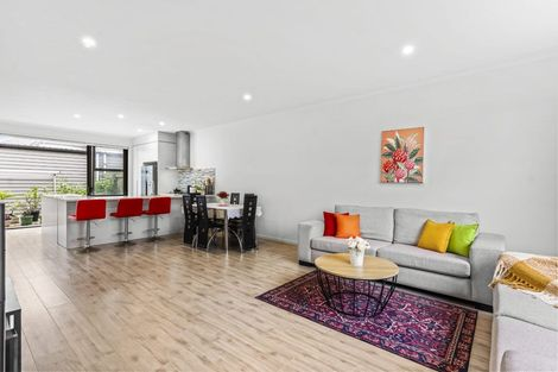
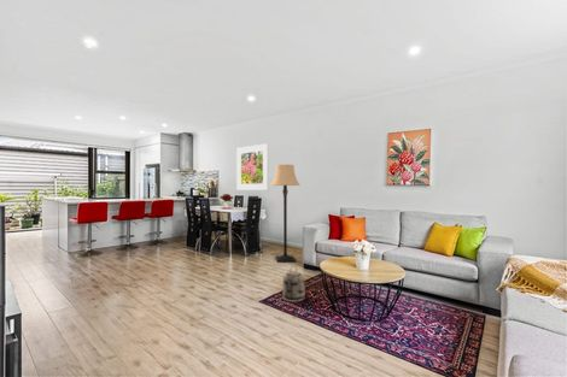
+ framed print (251, 167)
+ lamp (285, 212)
+ basket (293, 281)
